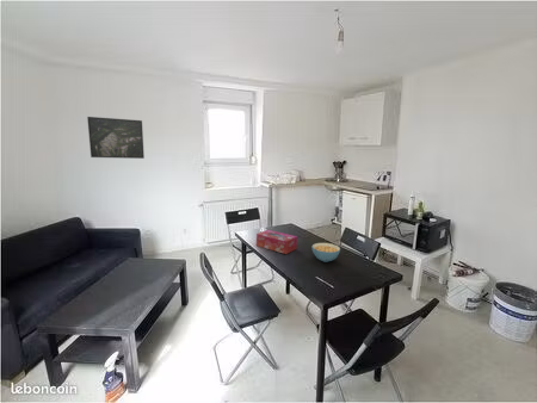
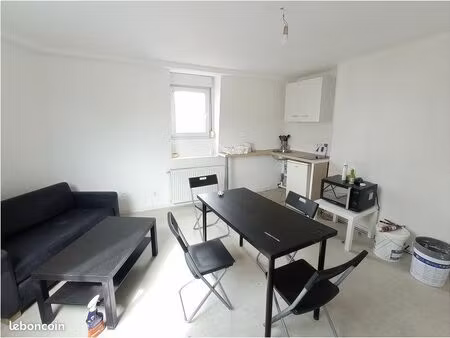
- tissue box (276, 241)
- cereal bowl (325, 253)
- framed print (117, 138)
